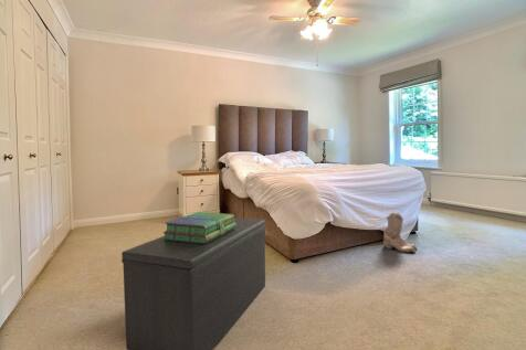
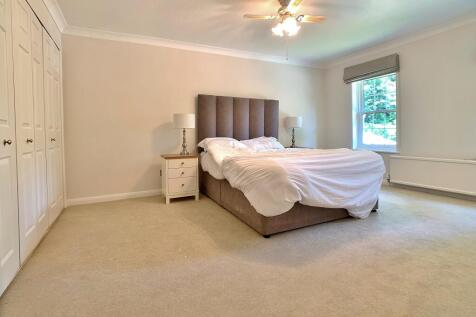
- bench (208, 272)
- boots (400, 230)
- stack of books (201, 225)
